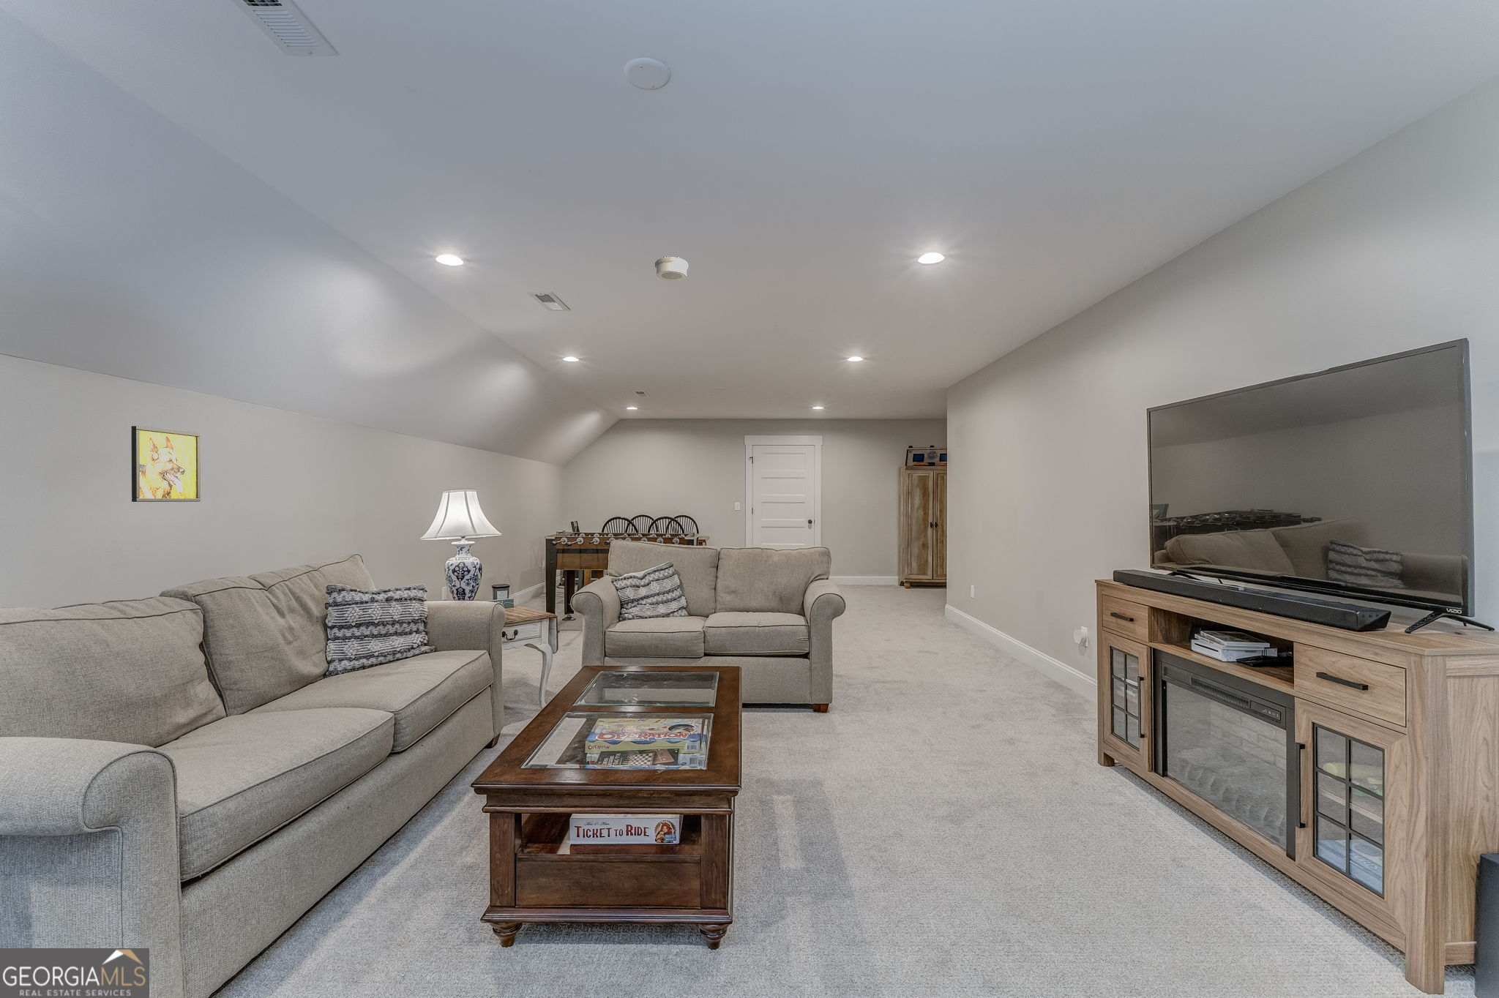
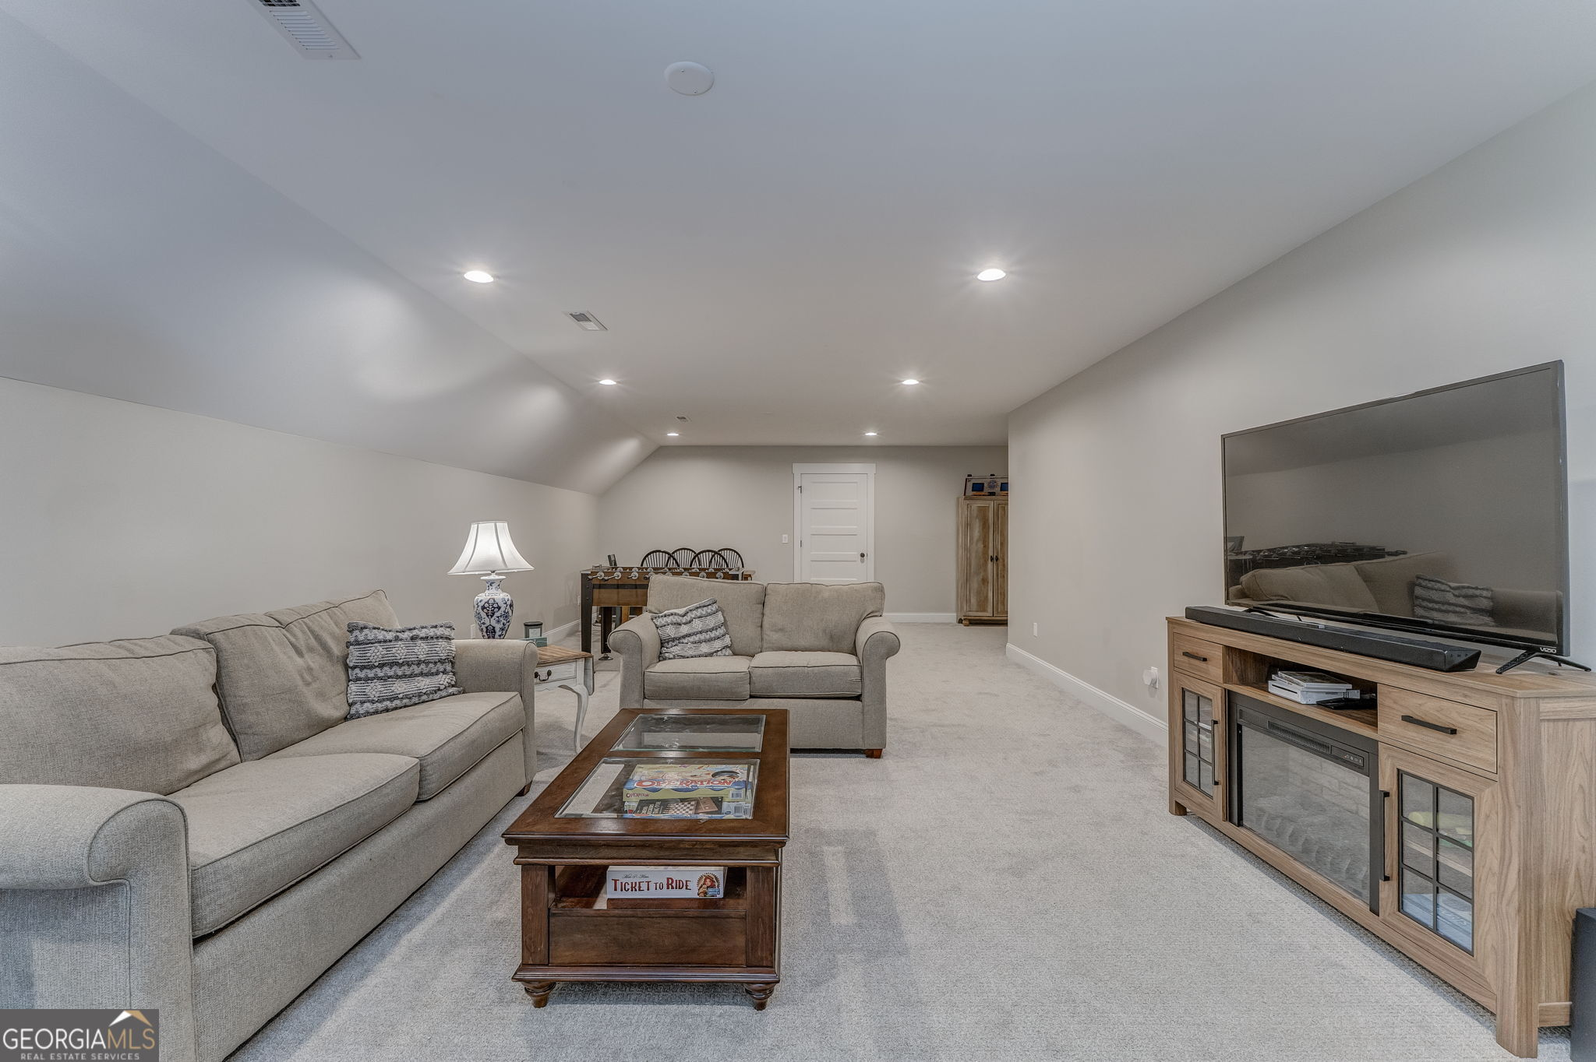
- smoke detector (672, 267)
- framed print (168, 466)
